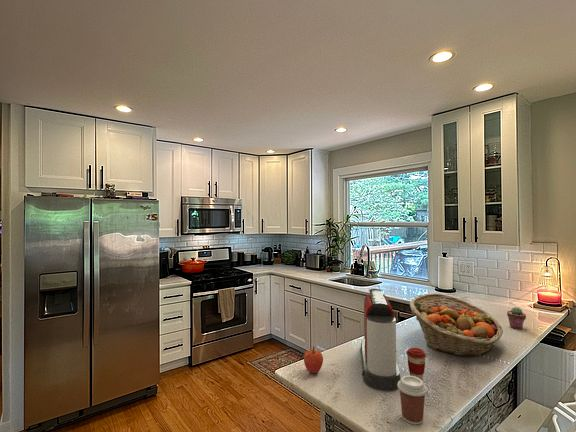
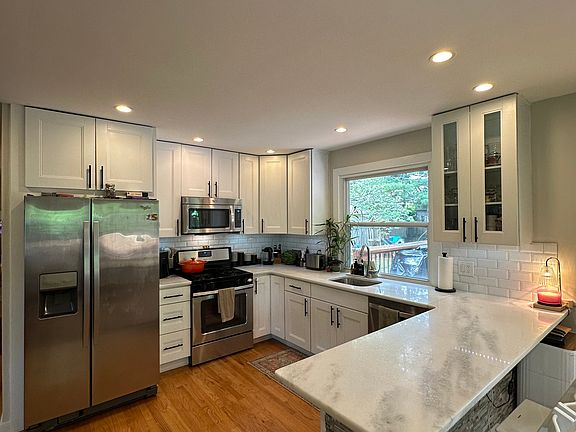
- potted succulent (516, 317)
- apple (313, 359)
- coffee cup (416, 365)
- coffee cup (412, 399)
- fruit basket (454, 322)
- coffee maker (378, 329)
